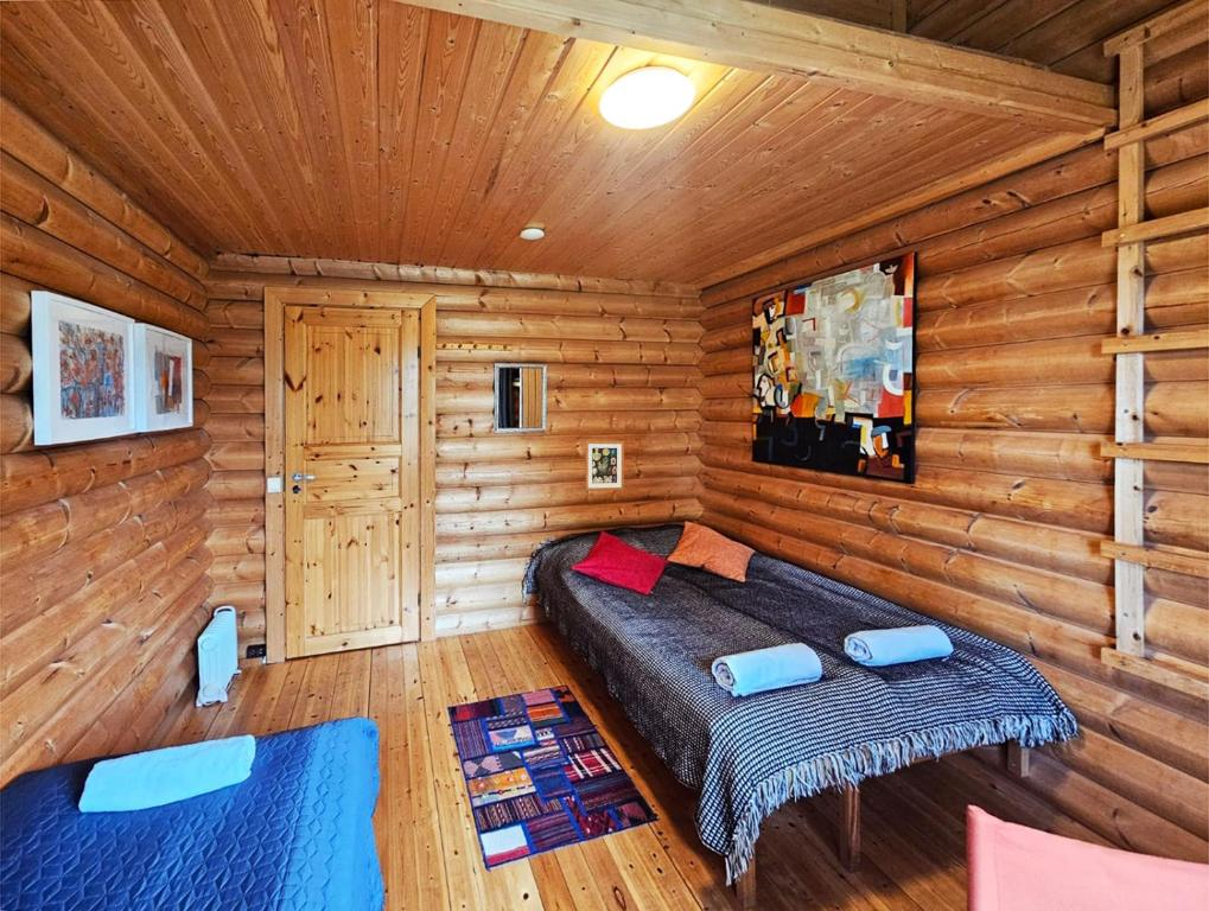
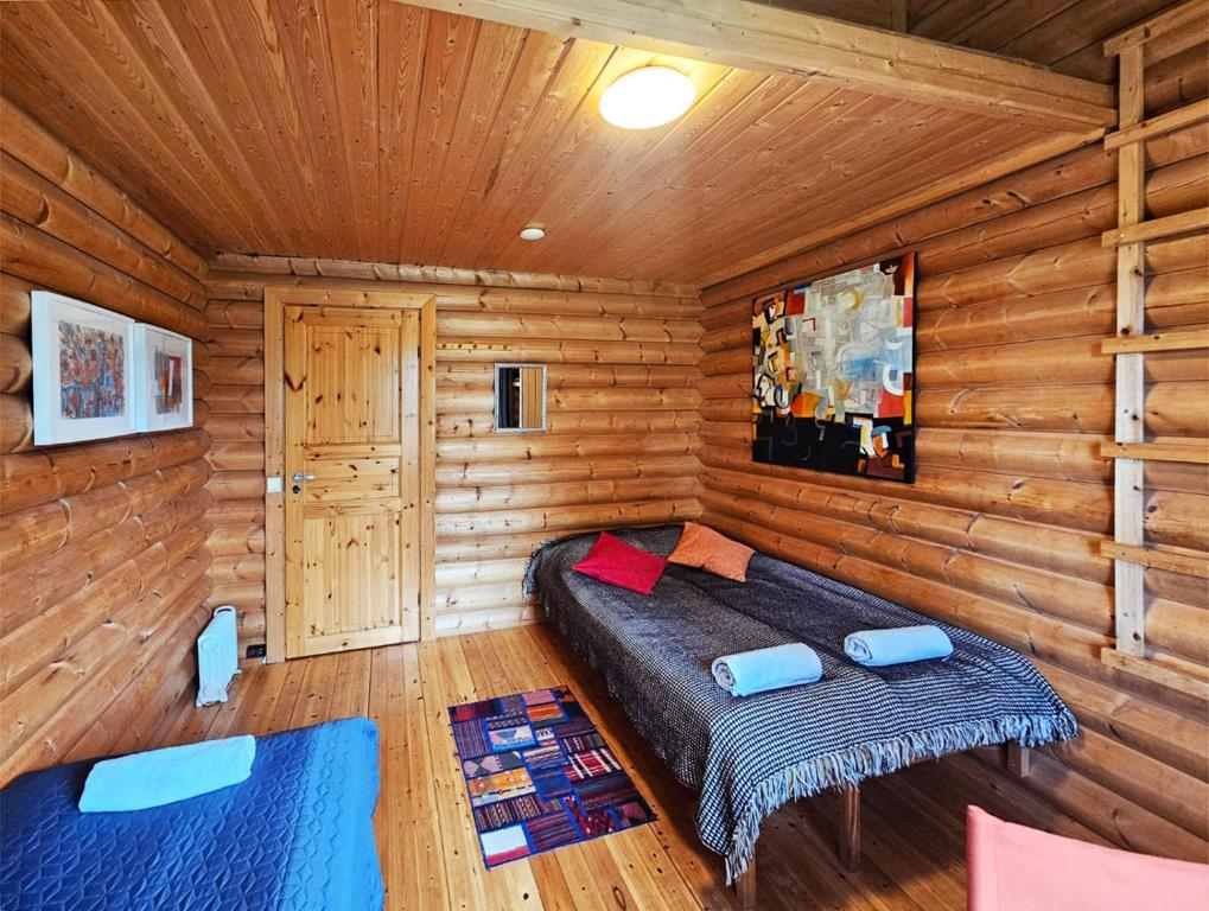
- wall art (604, 465)
